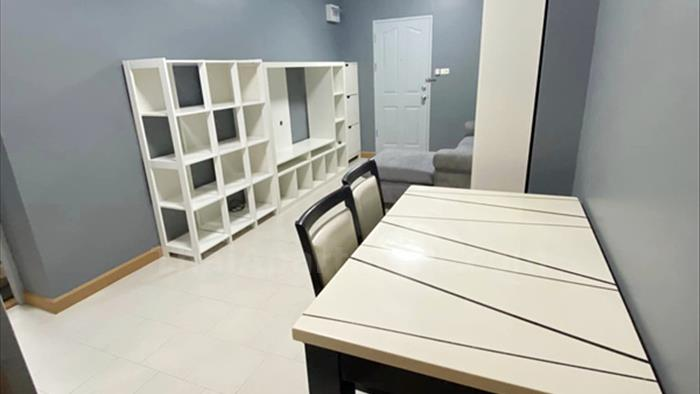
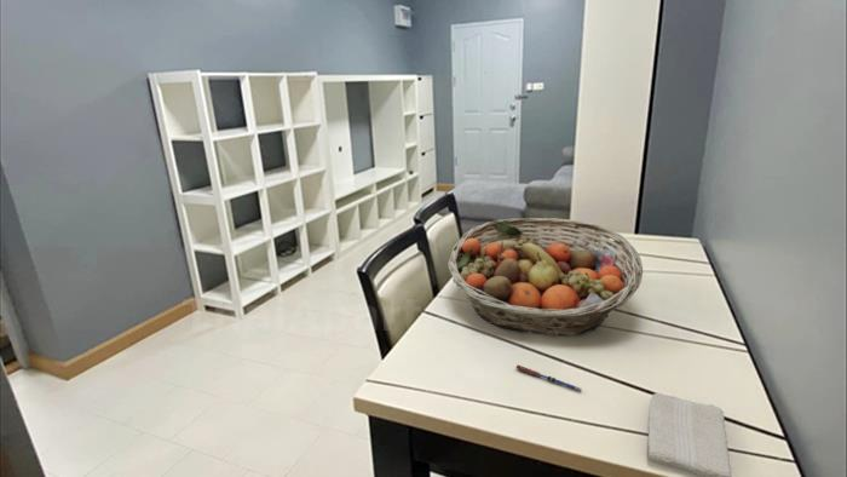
+ washcloth (686, 431)
+ pen (547, 377)
+ fruit basket (538, 271)
